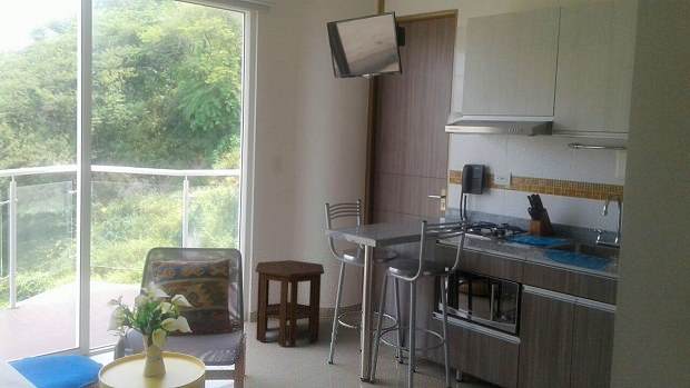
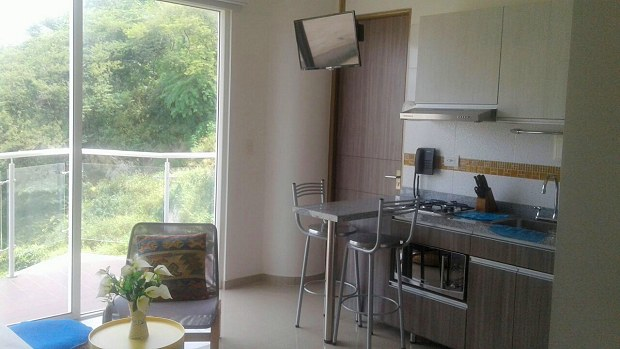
- side table (287, 300)
